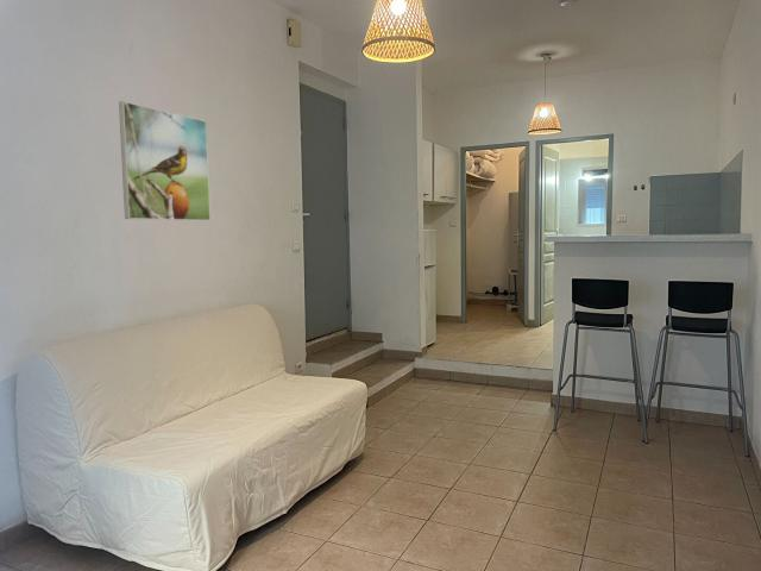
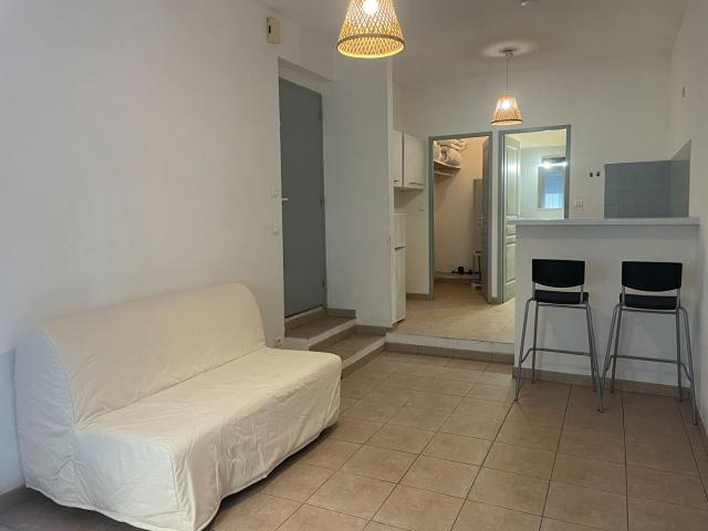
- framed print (168, 165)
